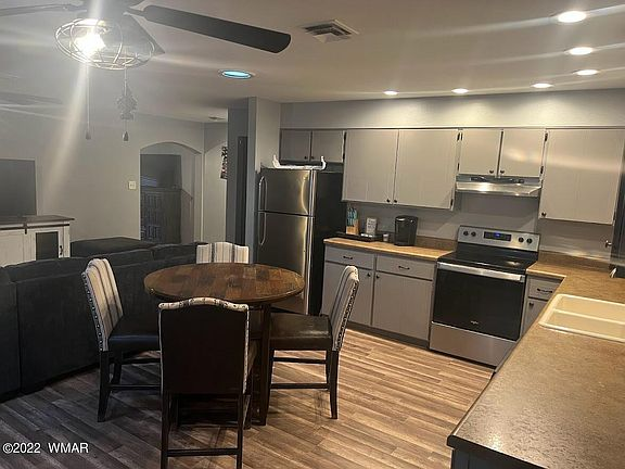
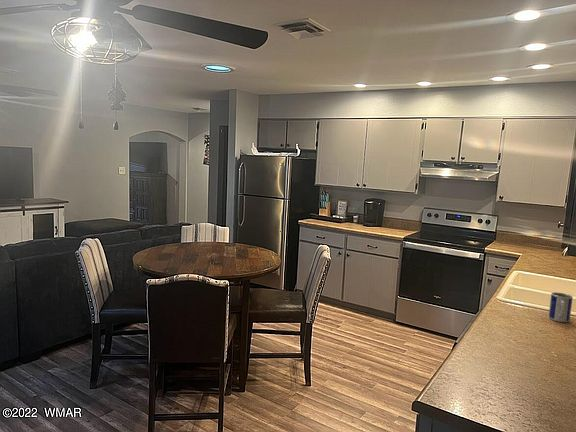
+ mug (561, 308)
